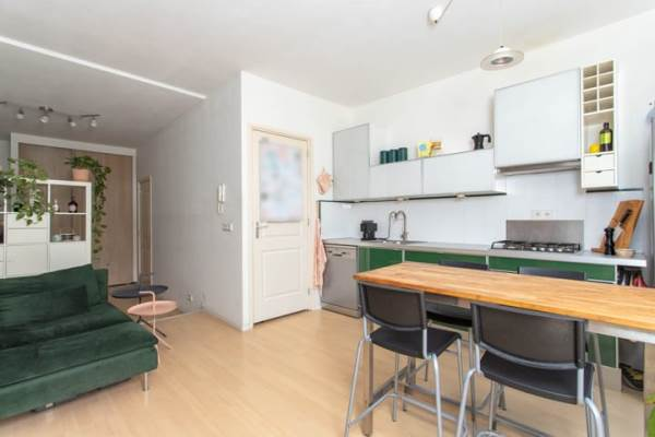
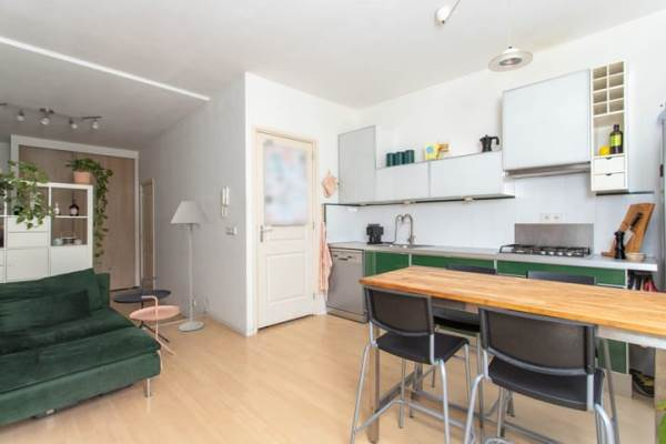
+ floor lamp (191, 264)
